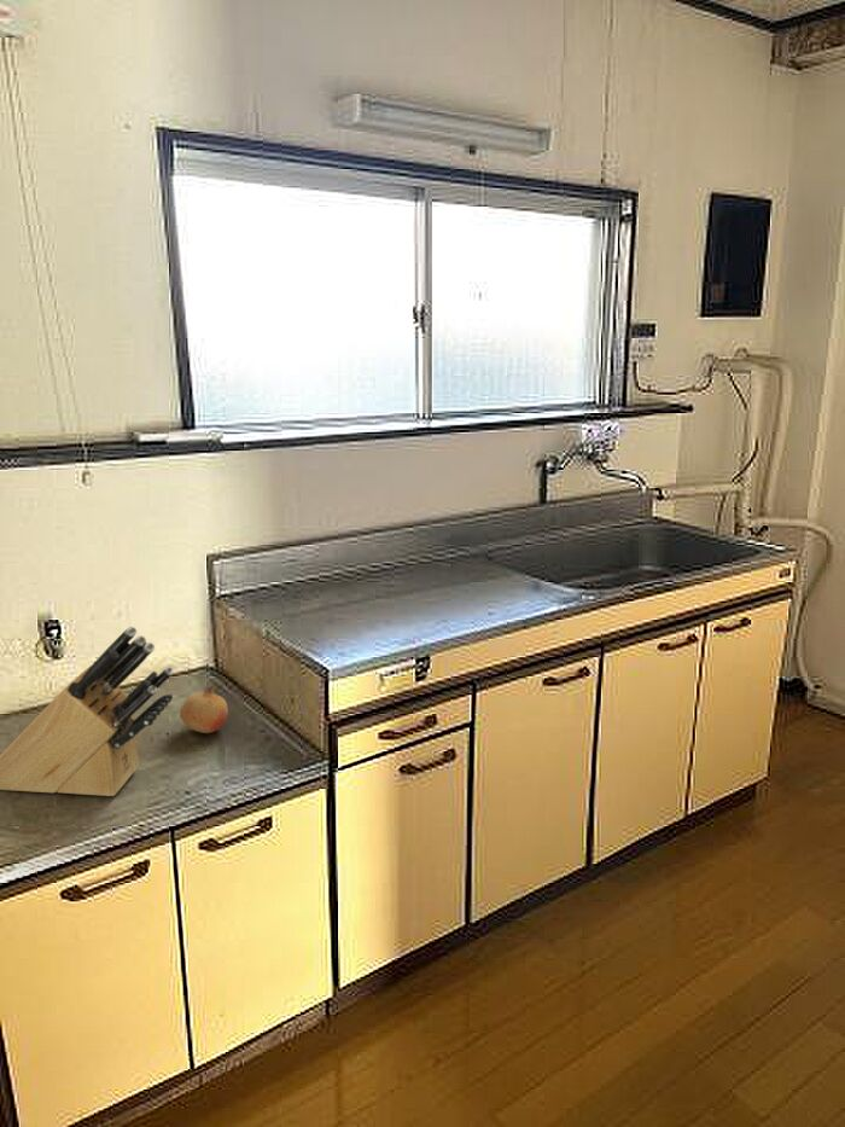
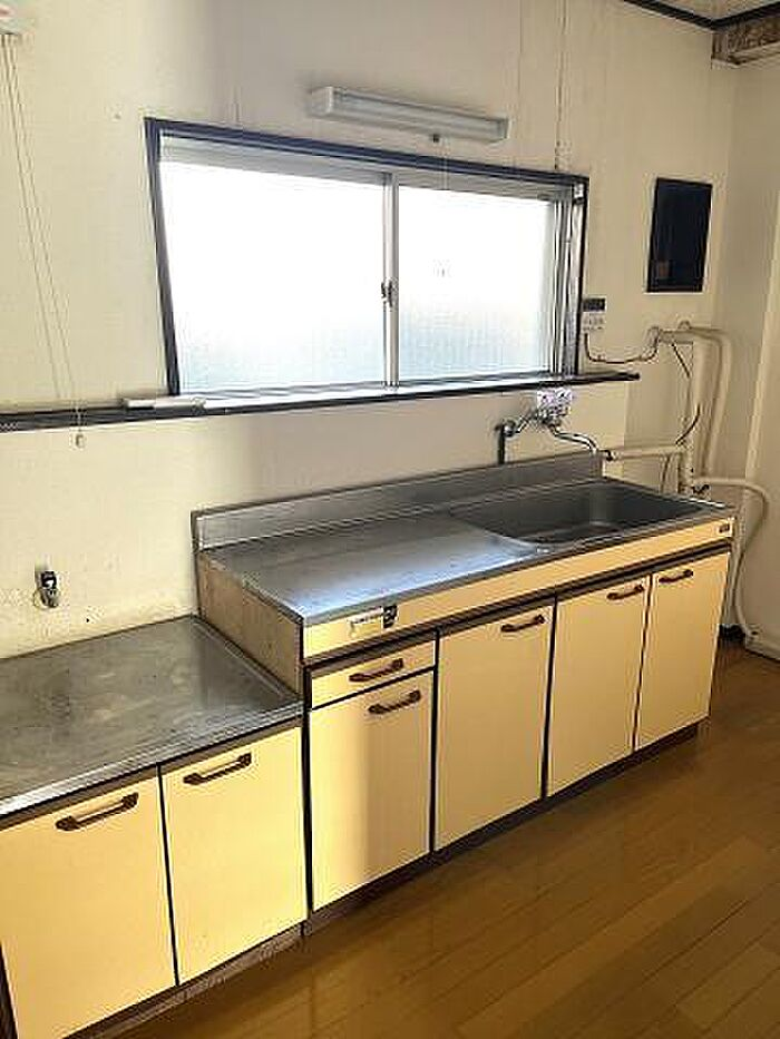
- knife block (76, 707)
- fruit (204, 709)
